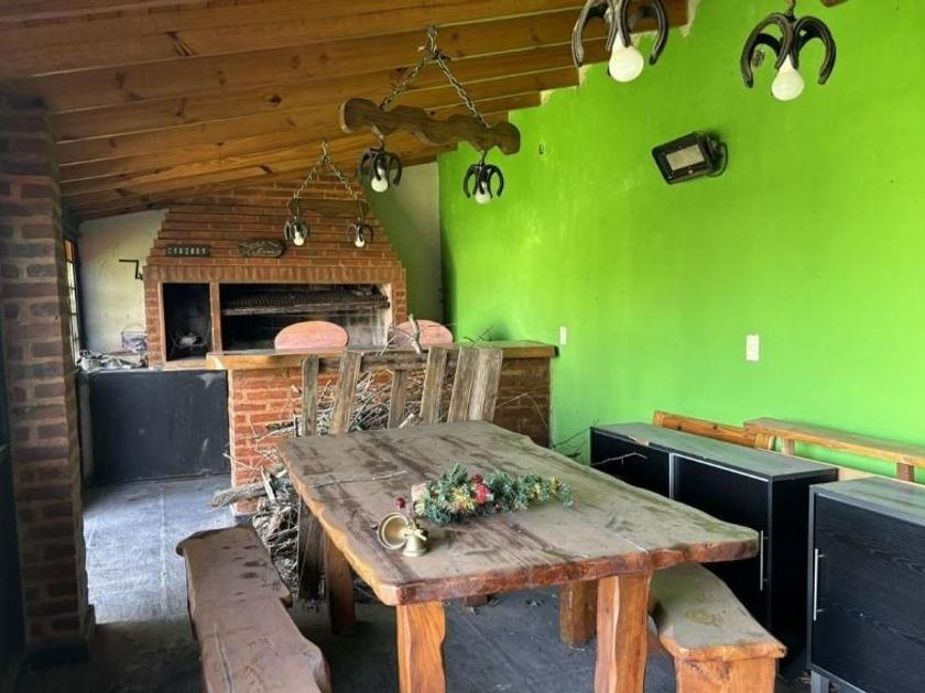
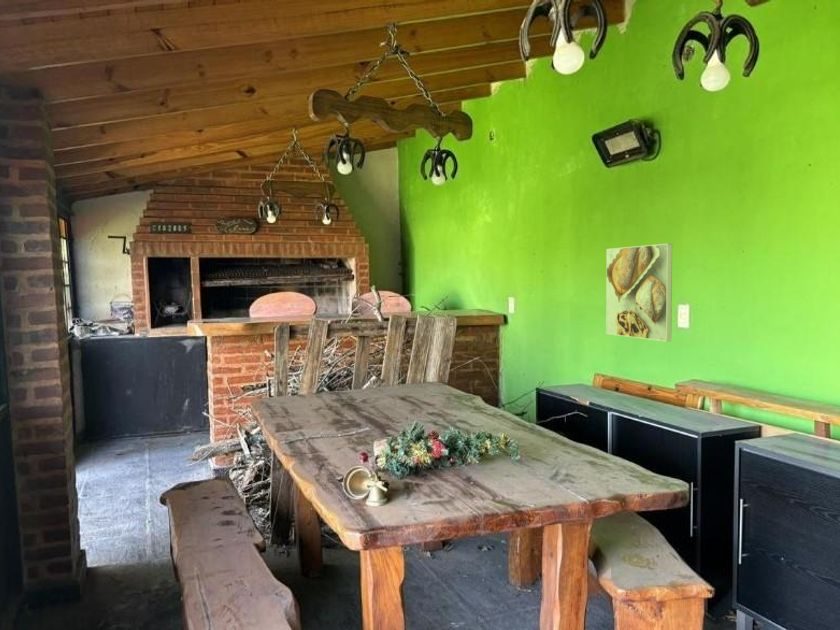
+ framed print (636, 292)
